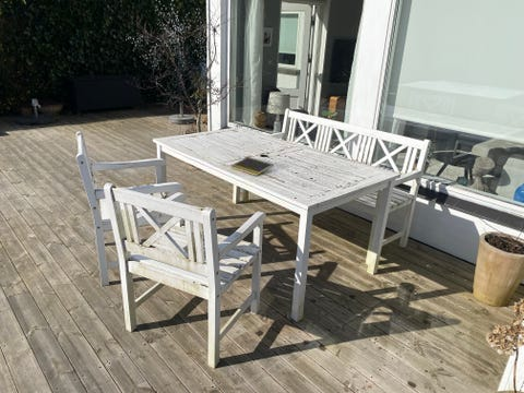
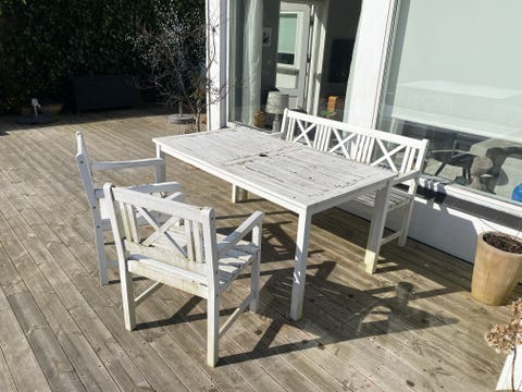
- notepad (251, 166)
